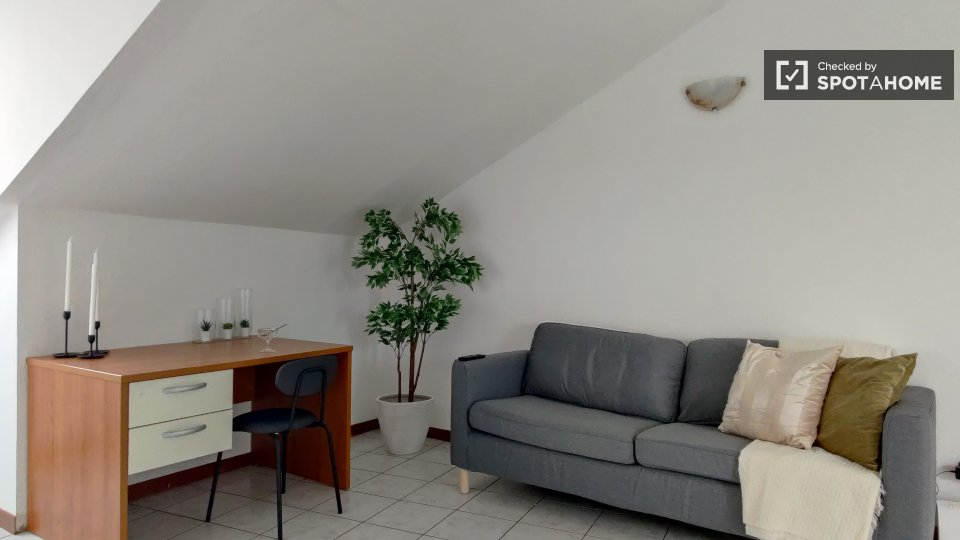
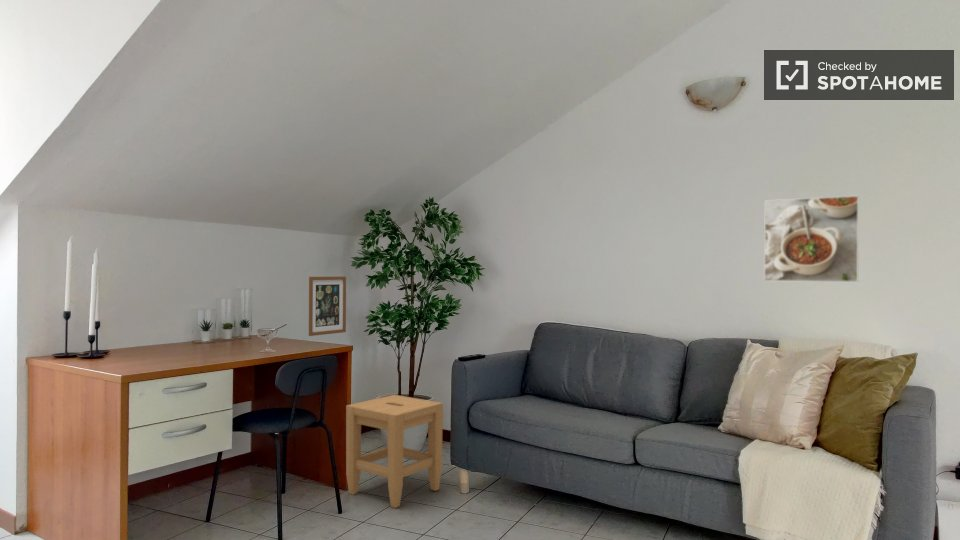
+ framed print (809, 239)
+ wall art (328, 305)
+ stool (394, 447)
